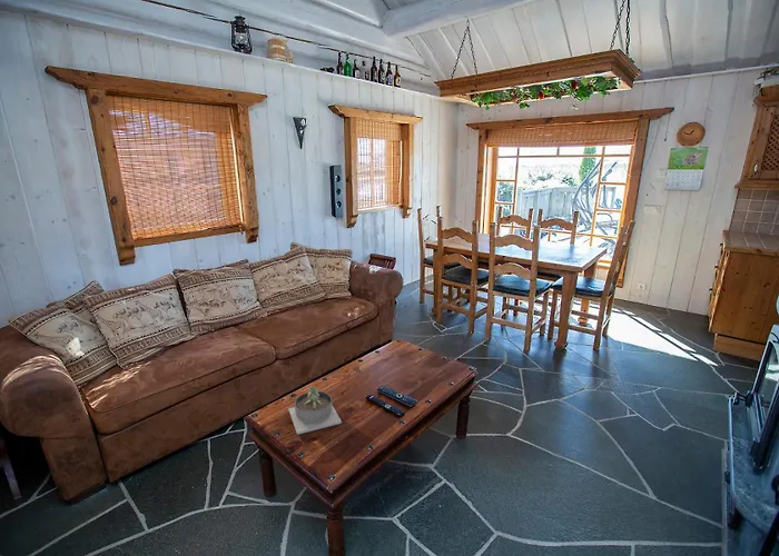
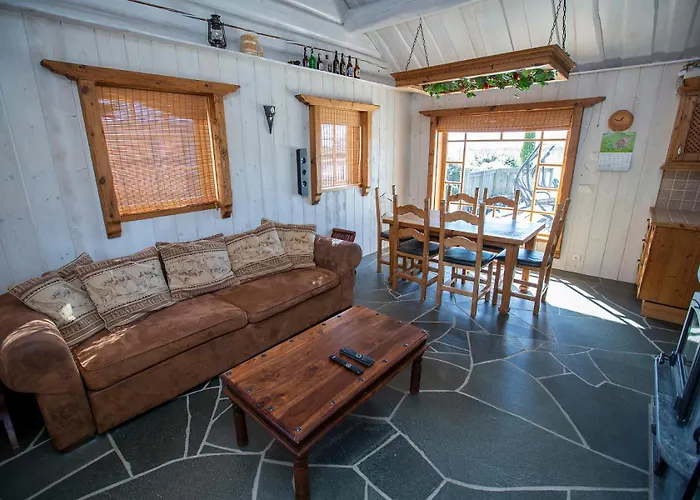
- succulent planter (313, 403)
